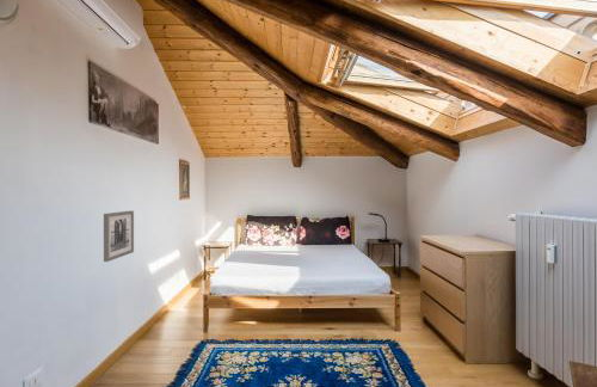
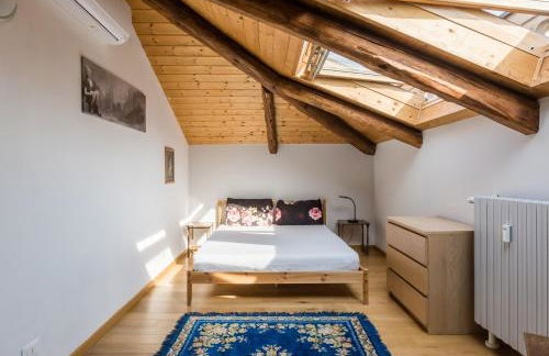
- wall art (119, 234)
